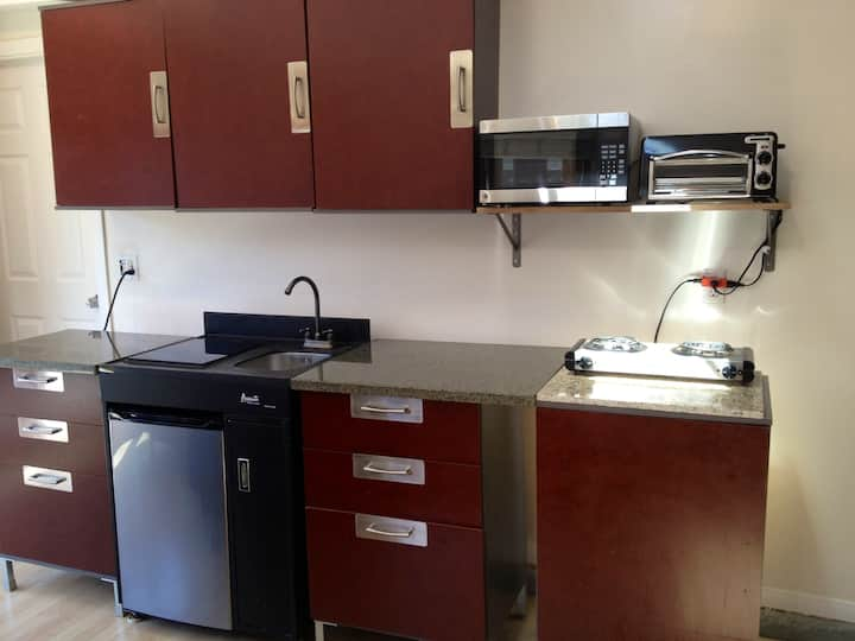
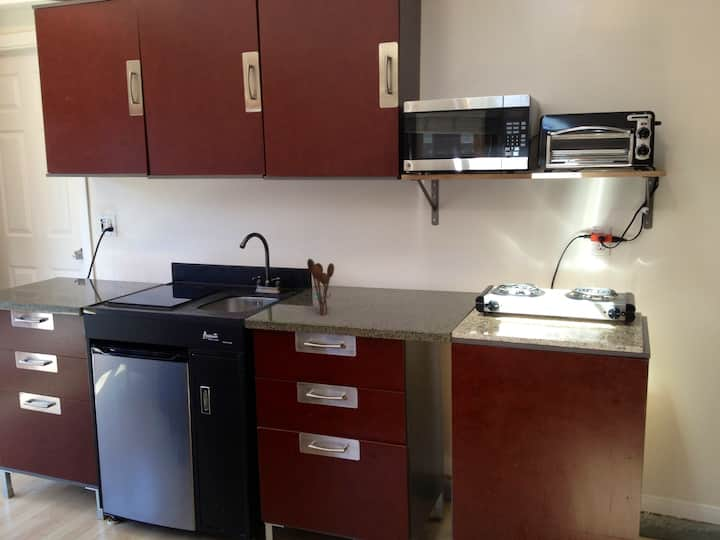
+ utensil holder (319, 286)
